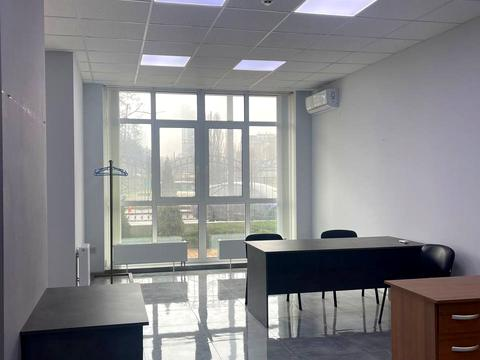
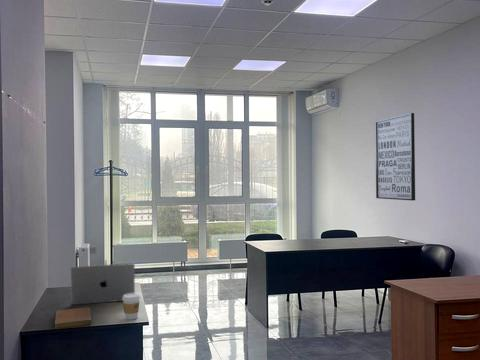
+ wall art (394, 158)
+ notebook (73, 317)
+ laptop (104, 279)
+ coffee cup (131, 306)
